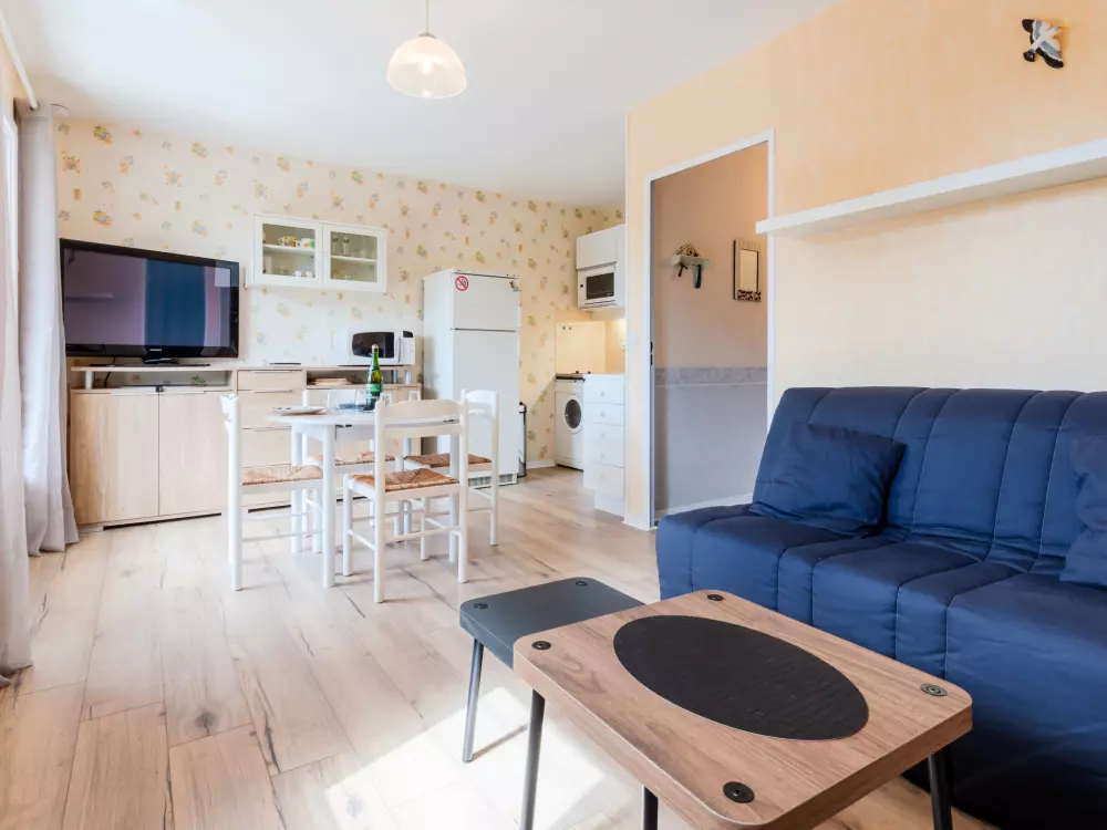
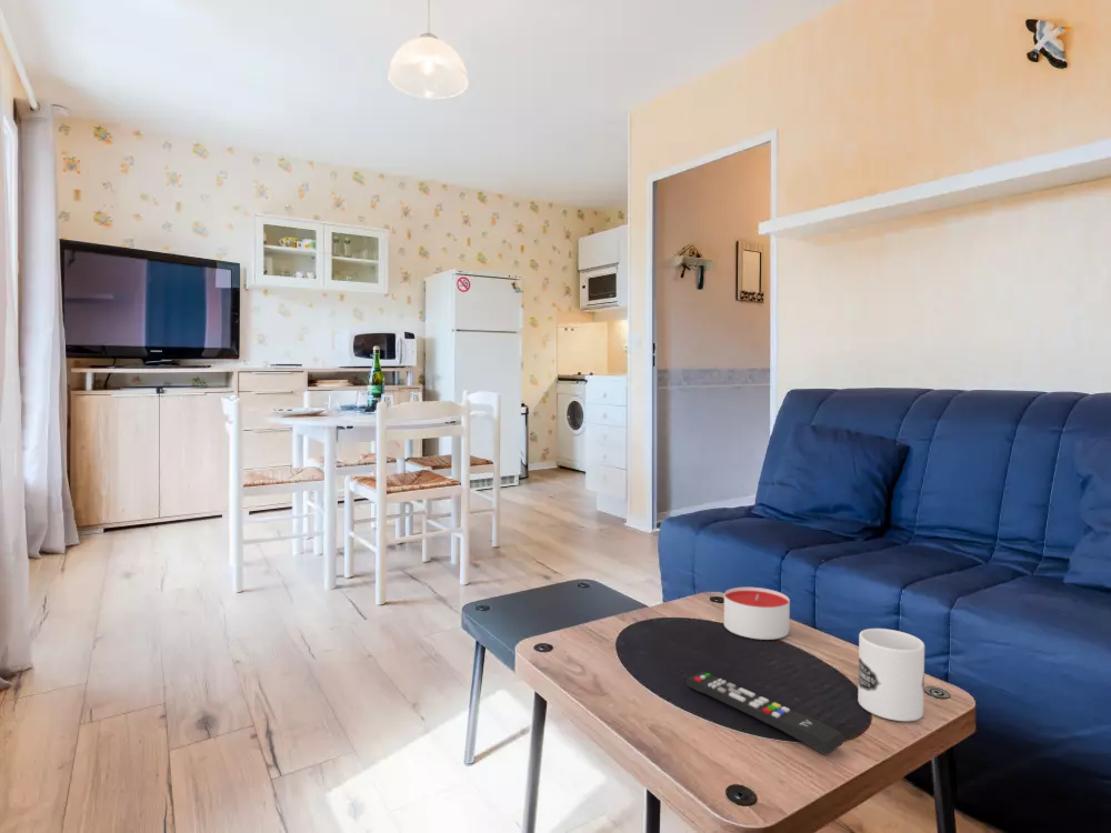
+ mug (885, 666)
+ candle (755, 611)
+ remote control (758, 707)
